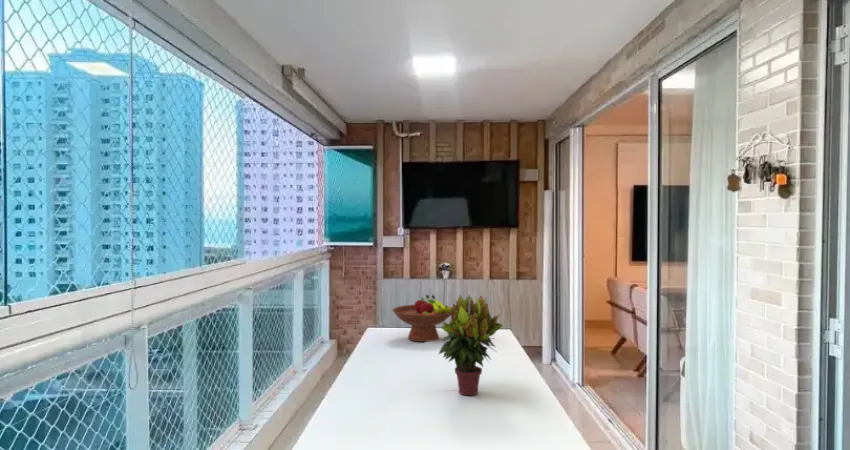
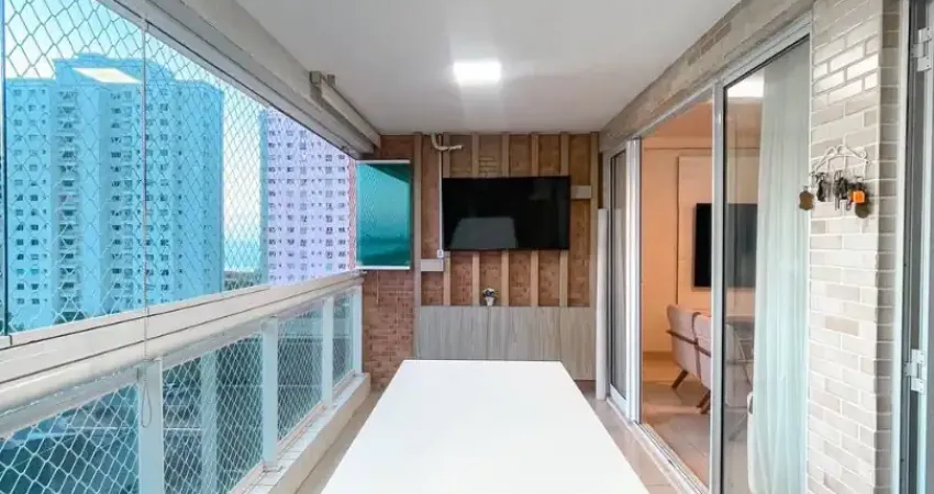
- fruit bowl (423, 318)
- potted plant (467, 344)
